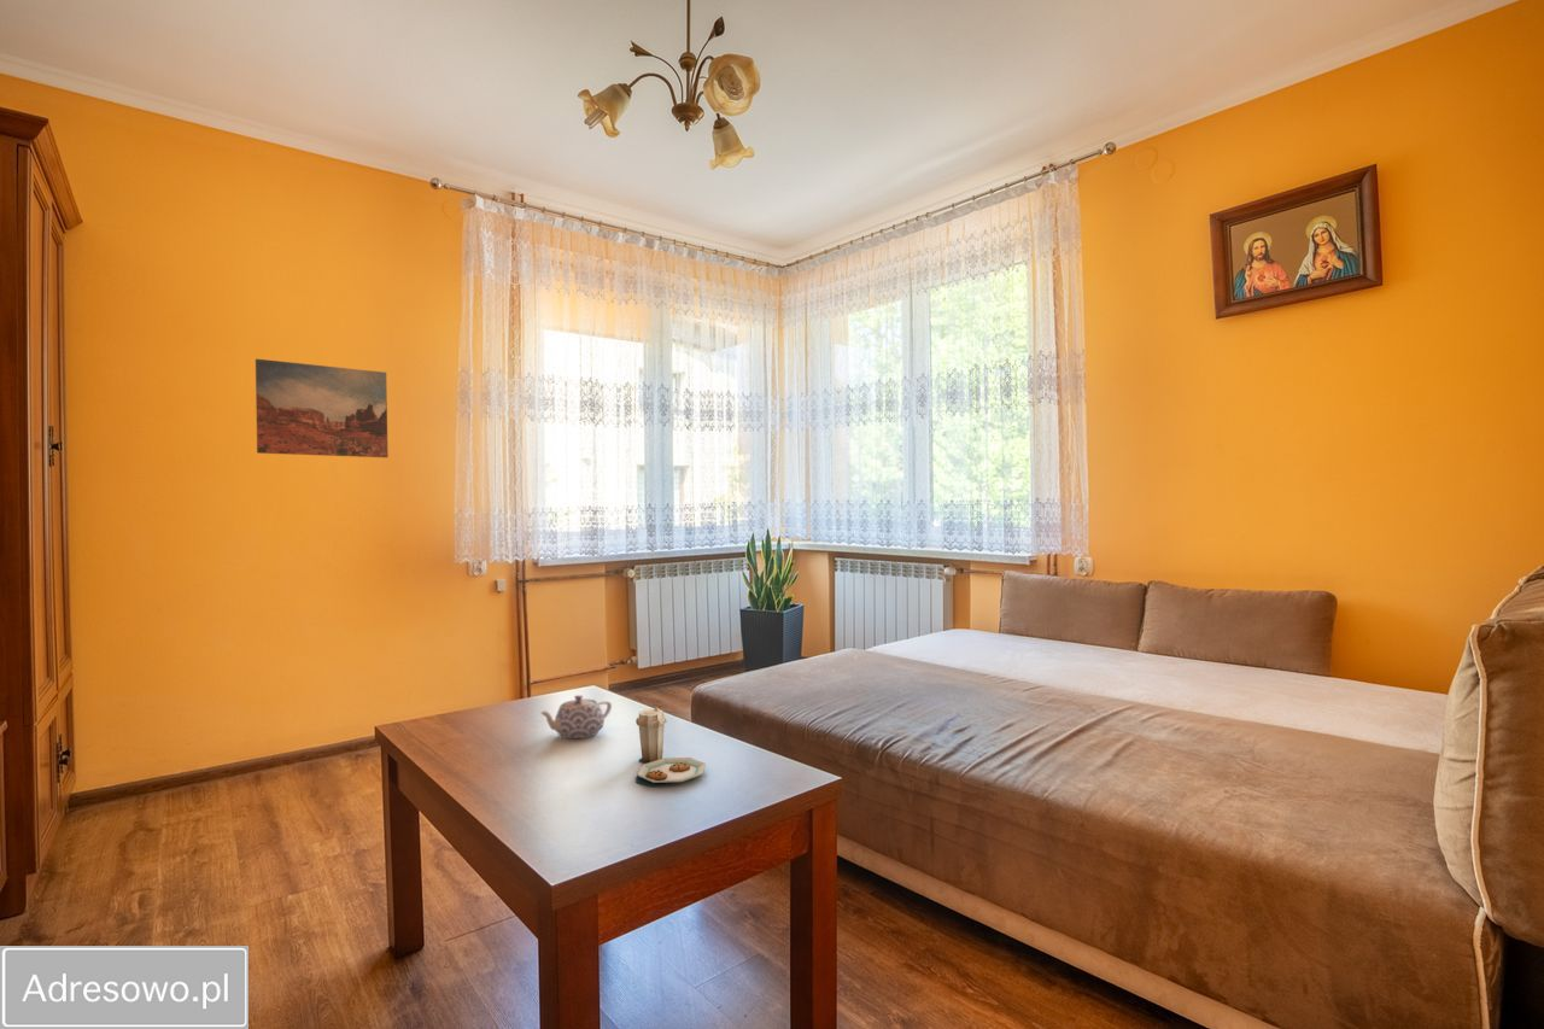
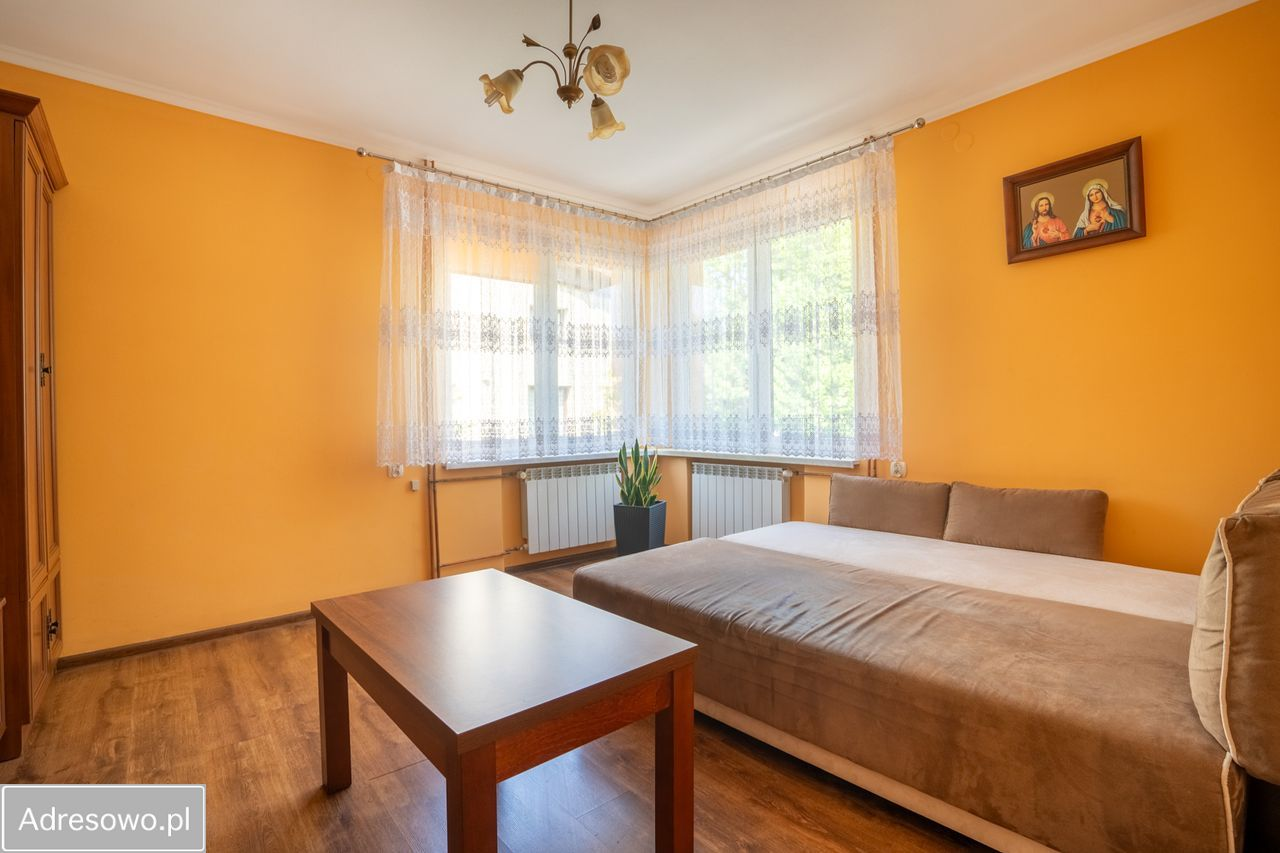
- teapot (577, 715)
- wall art (324, 410)
- plate (662, 743)
